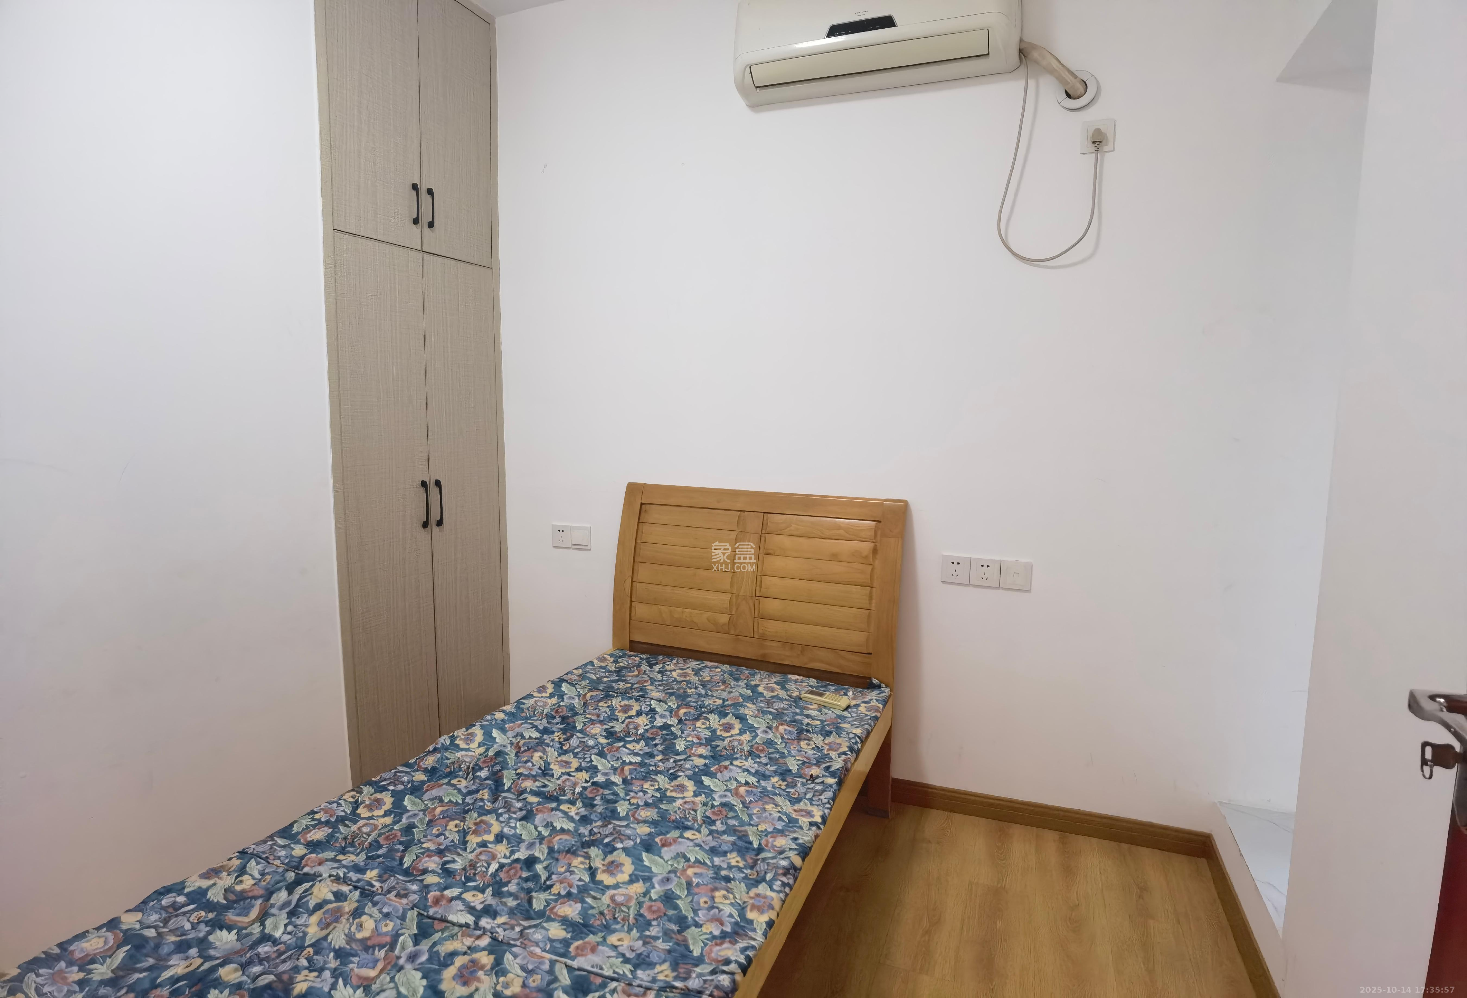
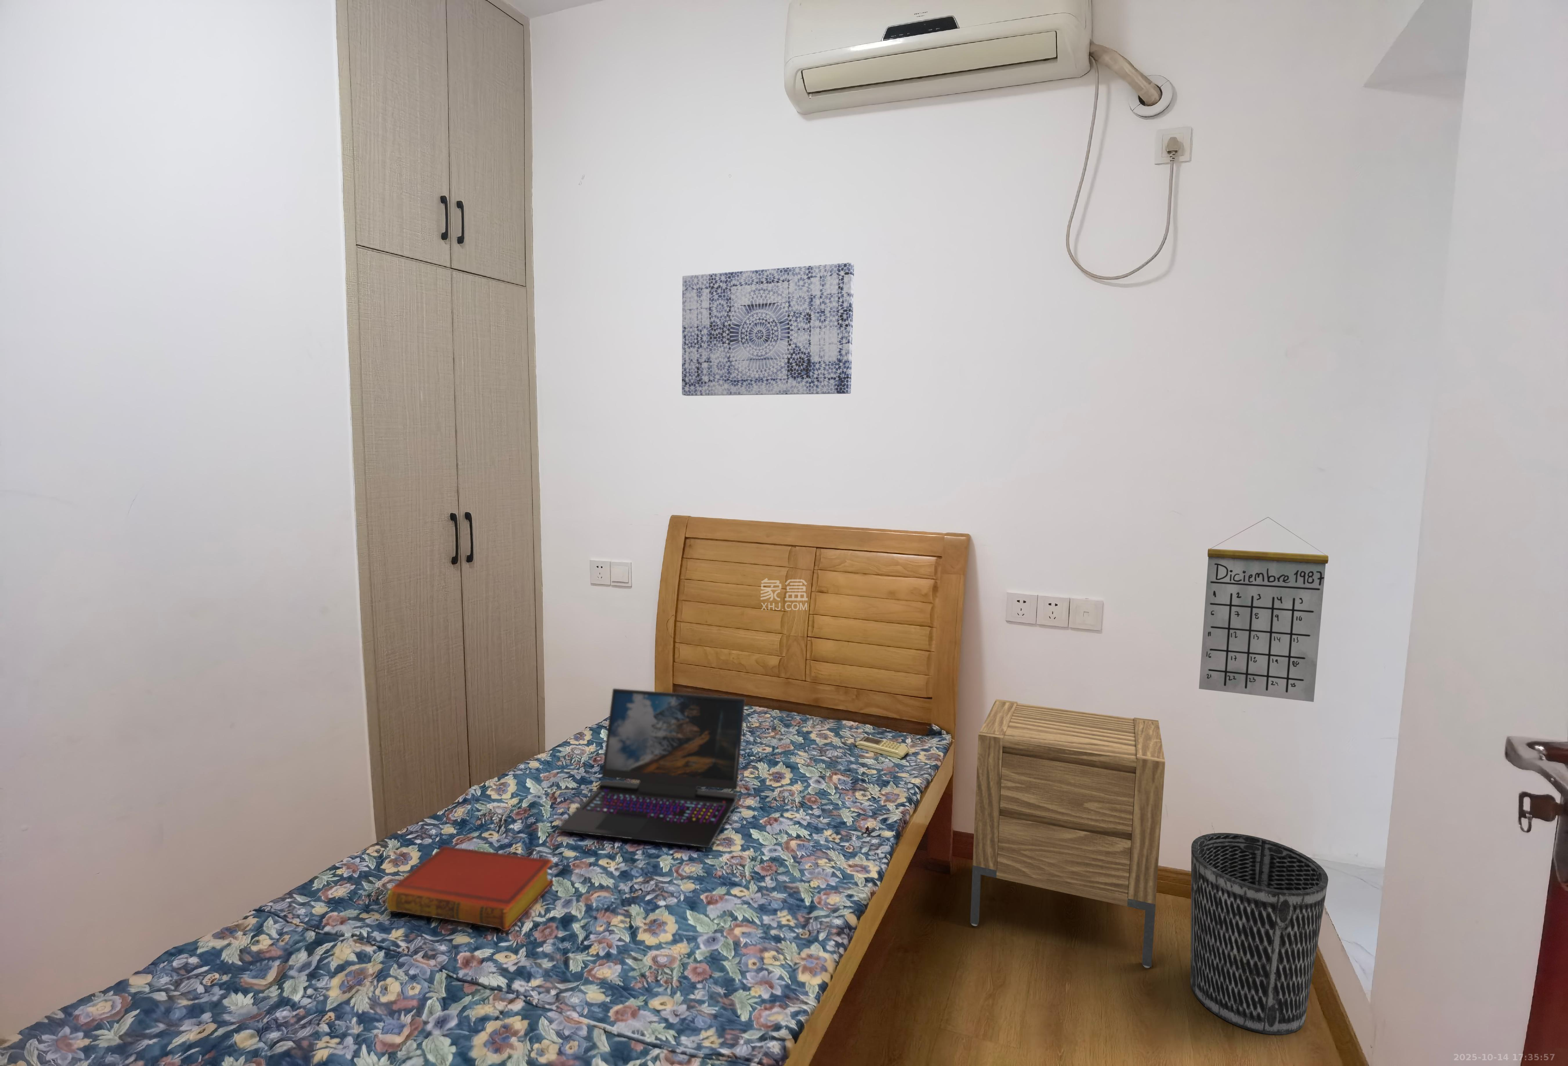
+ nightstand (1066, 821)
+ wall art (764, 333)
+ calendar (1262, 607)
+ laptop (657, 763)
+ book (473, 885)
+ wastebasket (1251, 930)
